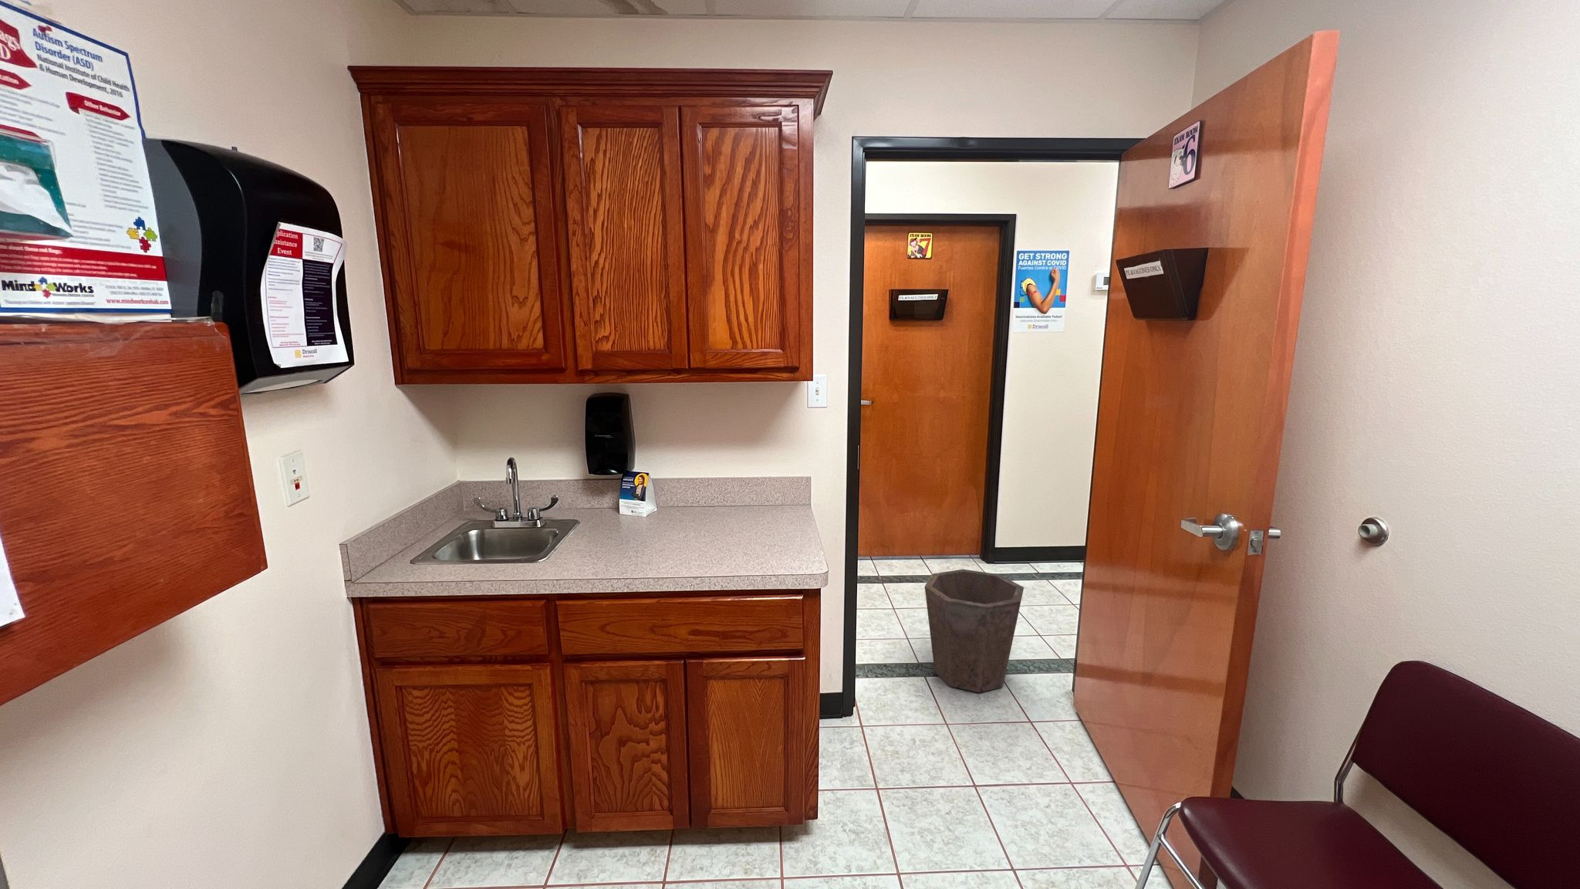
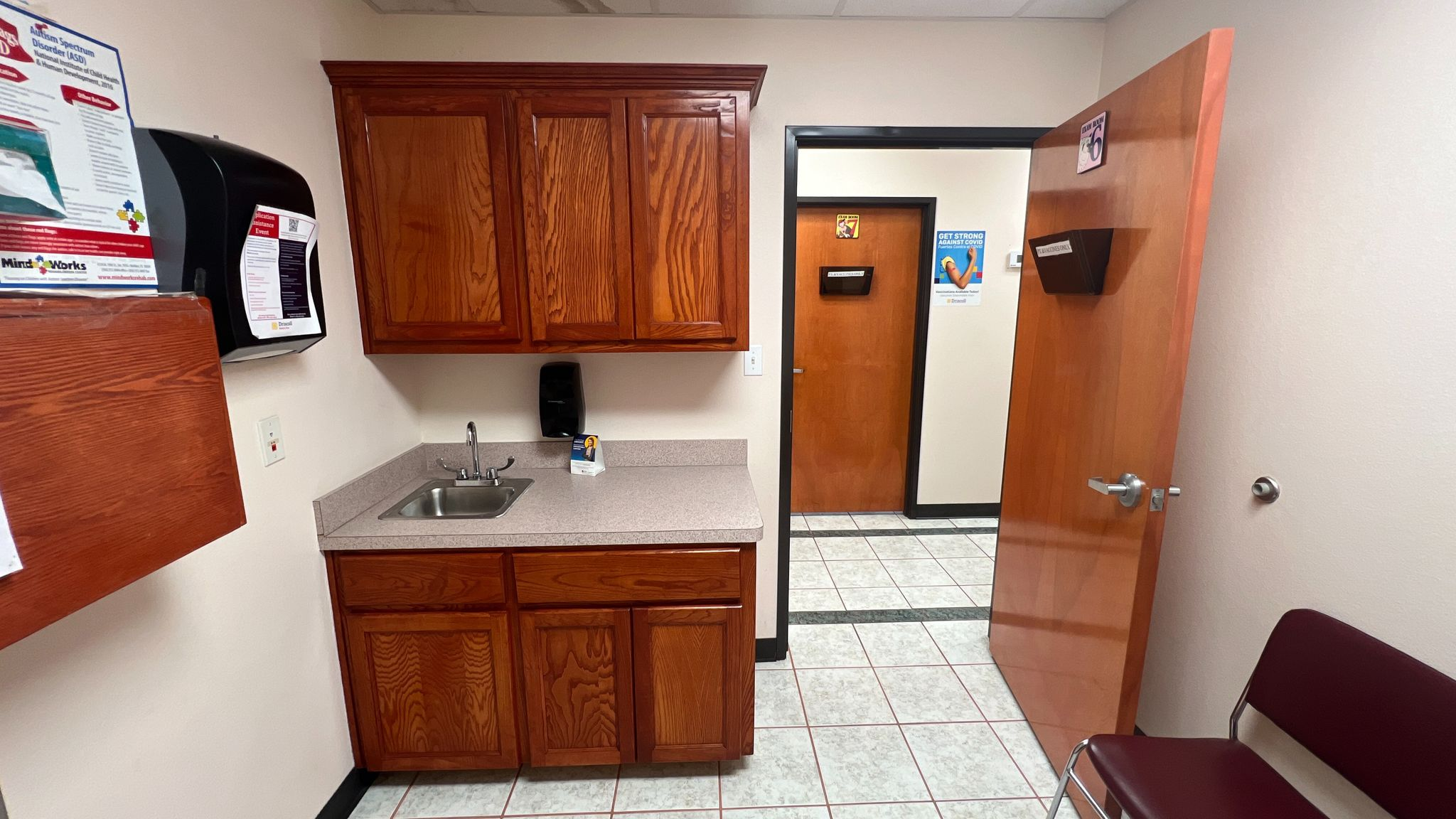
- waste bin (972, 631)
